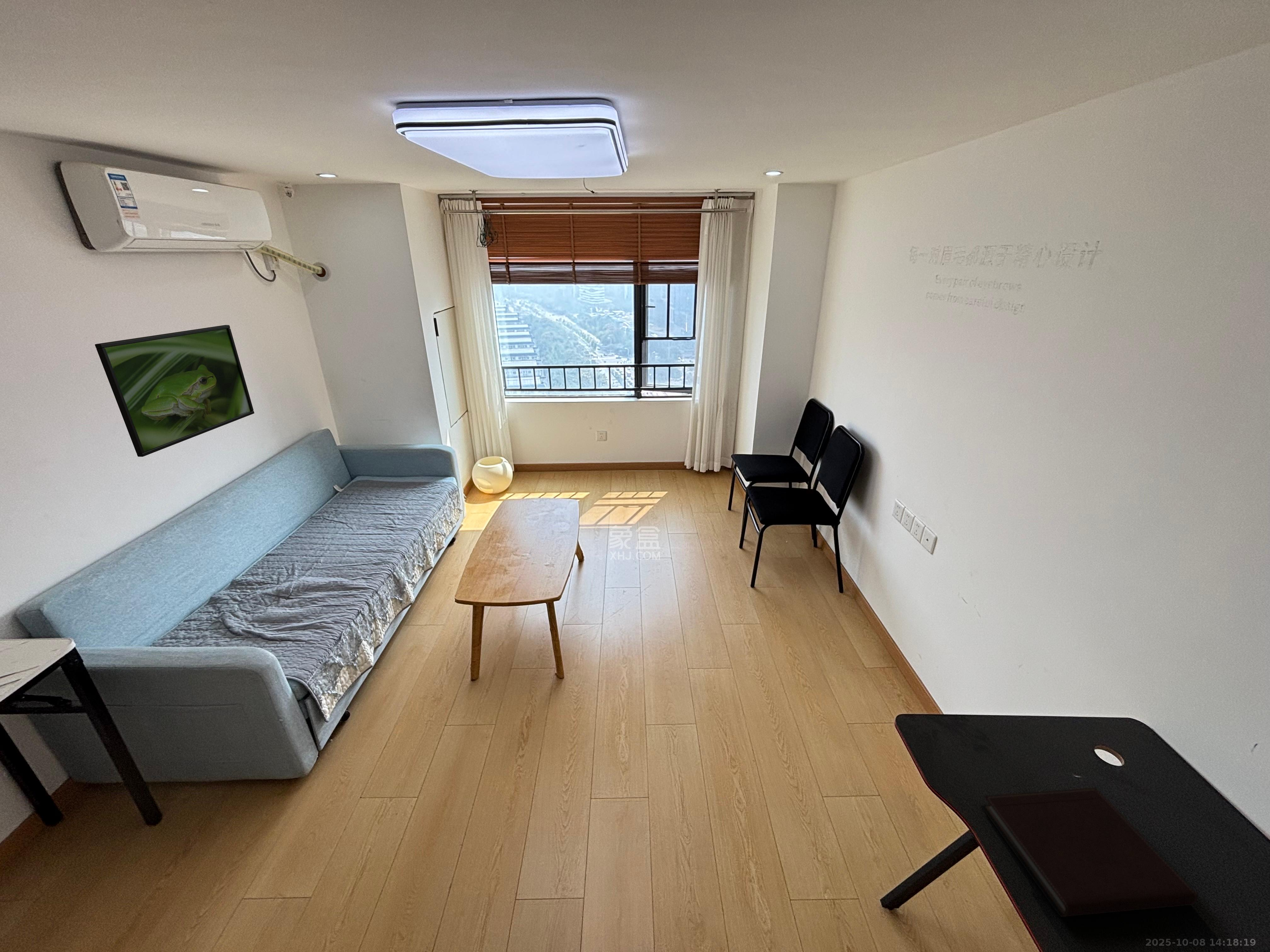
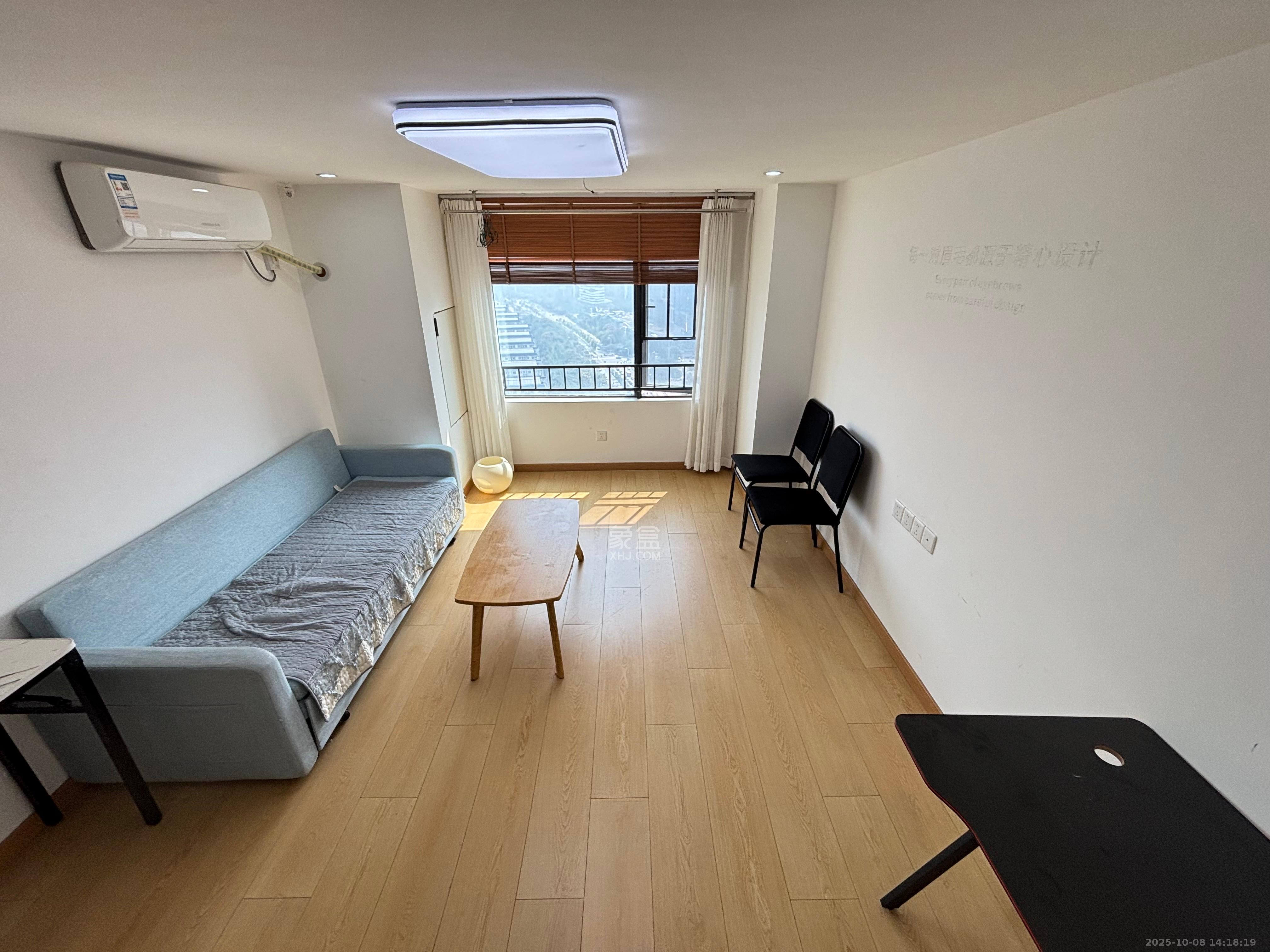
- notebook (1080, 847)
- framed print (188, 384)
